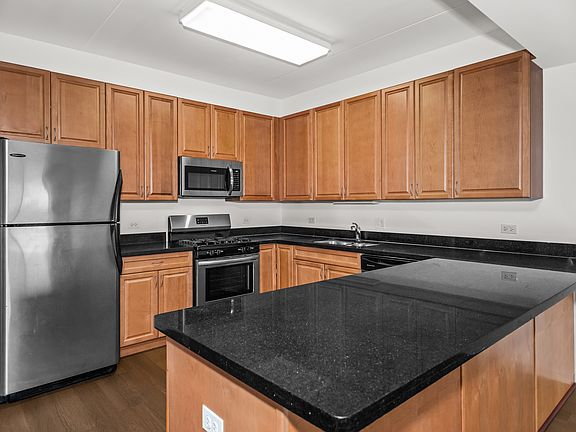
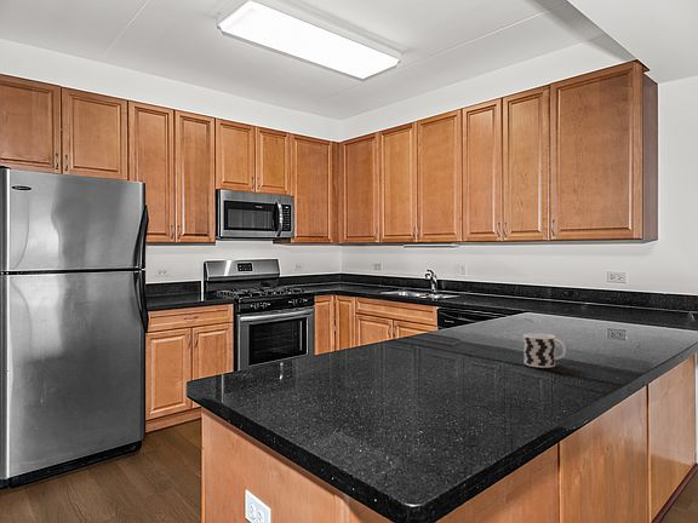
+ cup (544, 350)
